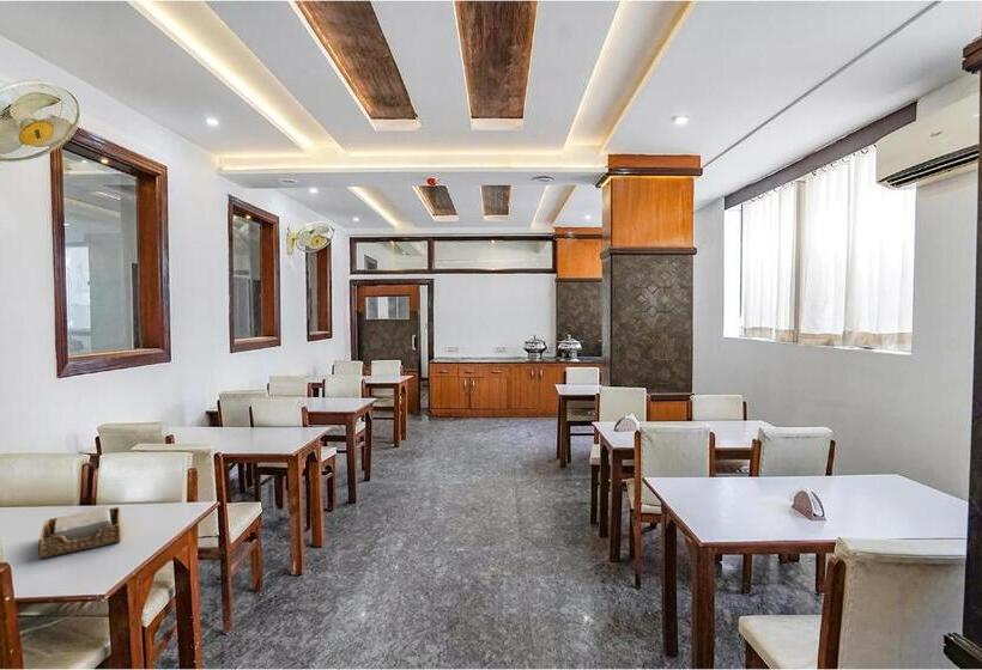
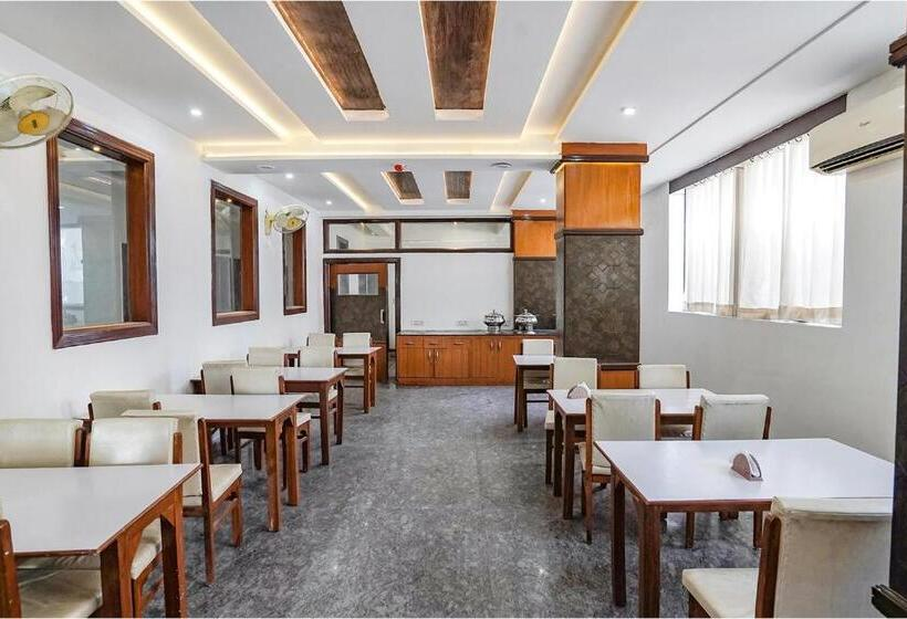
- napkin holder (83, 528)
